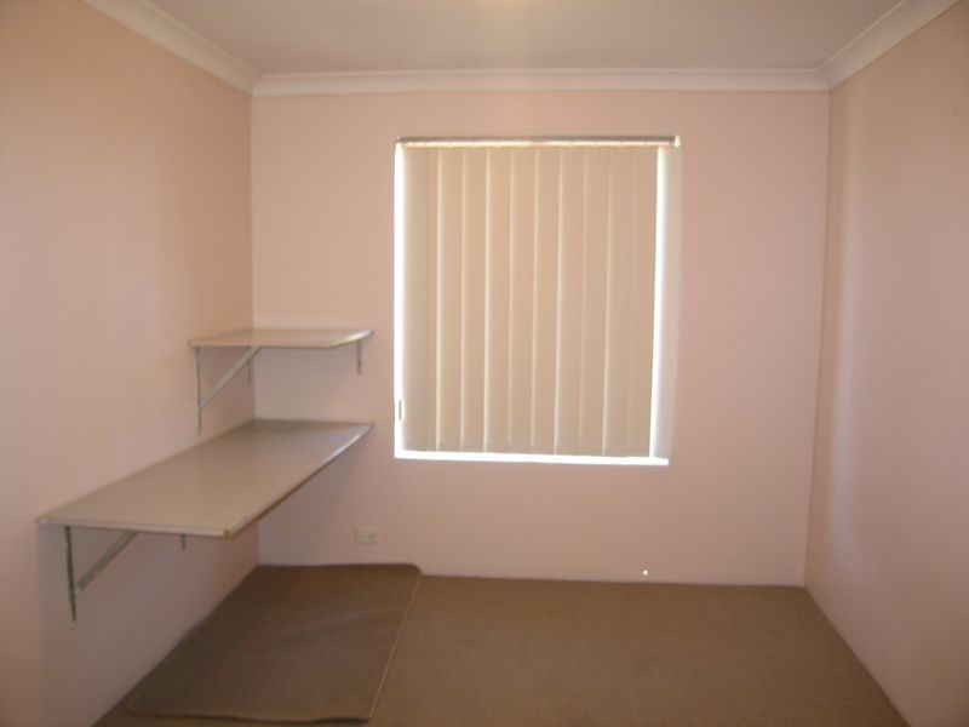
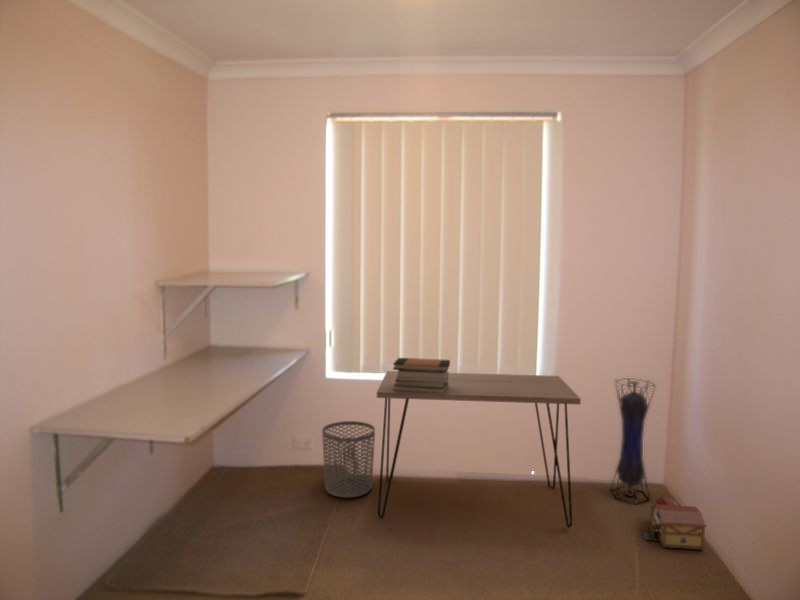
+ waste bin (348, 458)
+ desk (472, 400)
+ book stack (422, 374)
+ toy house (668, 520)
+ lantern (632, 439)
